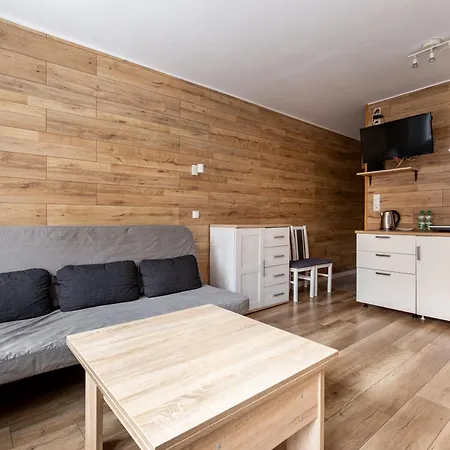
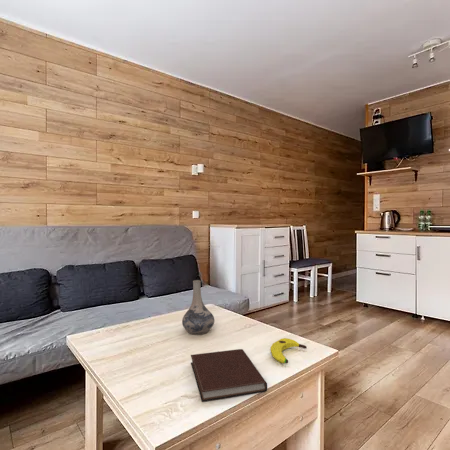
+ banana (289, 347)
+ notebook (225, 371)
+ decorative vase (198, 305)
